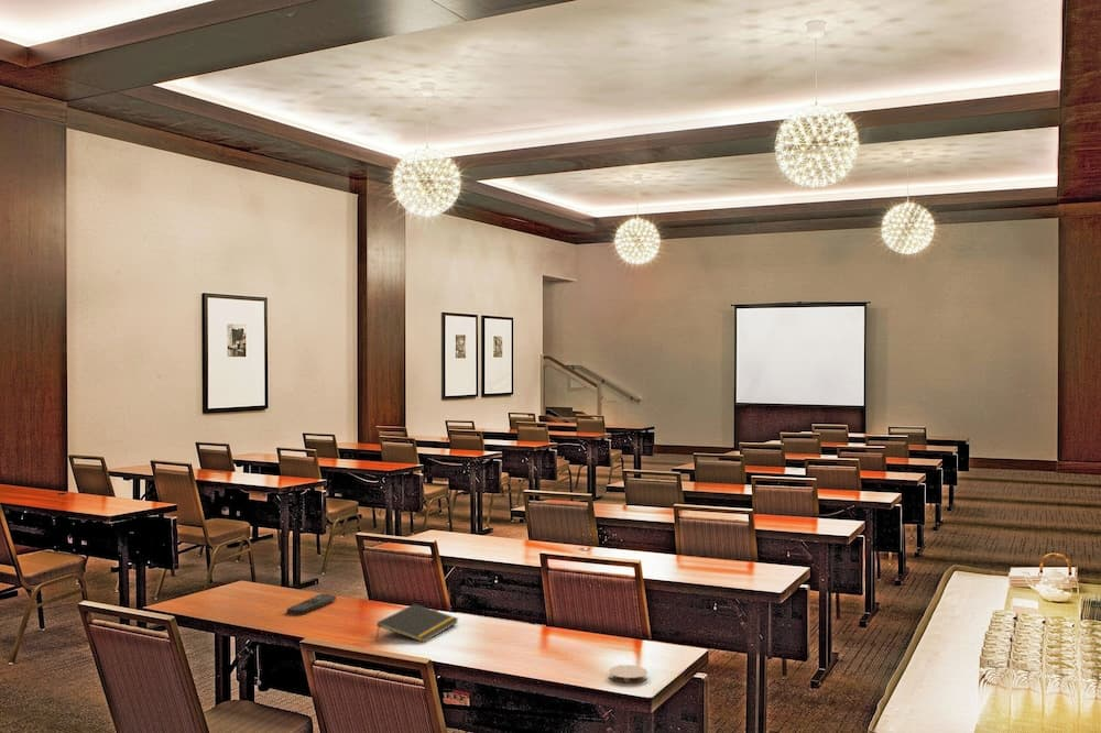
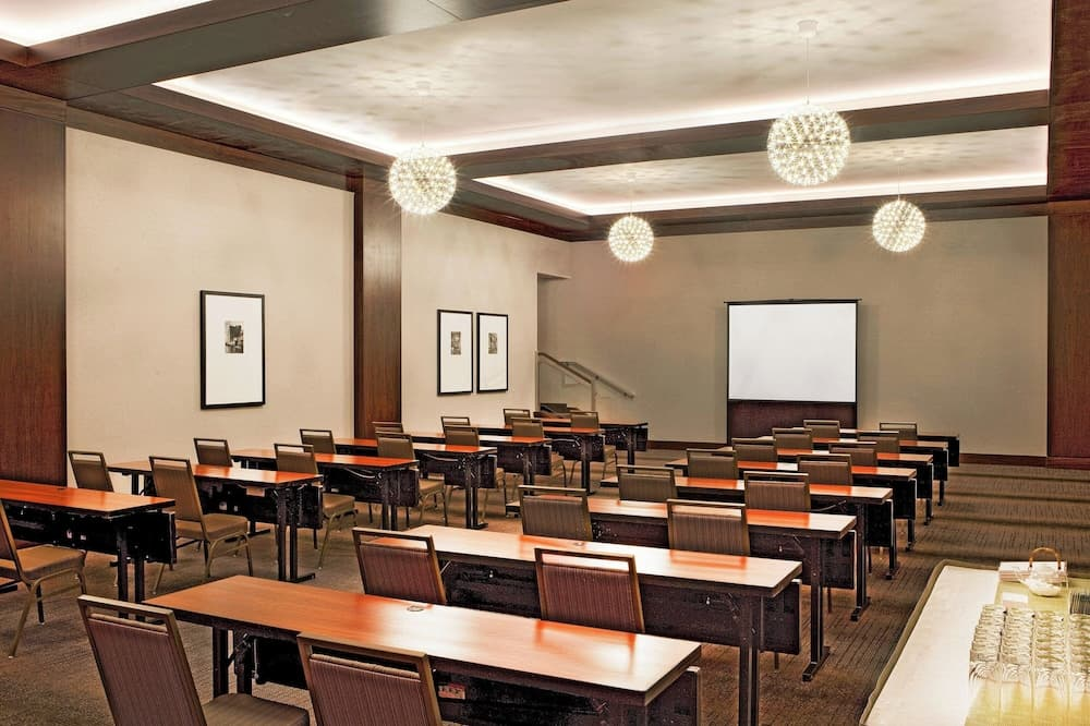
- remote control (312, 603)
- notepad (418, 622)
- coaster (628, 674)
